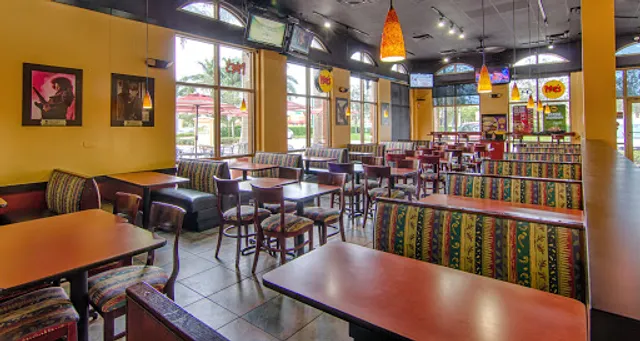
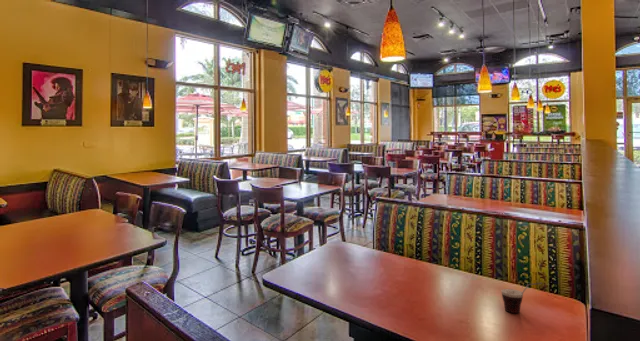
+ cup (521, 296)
